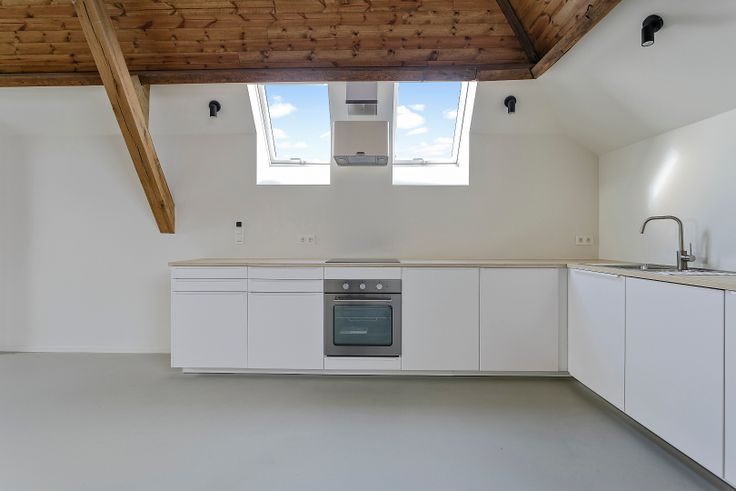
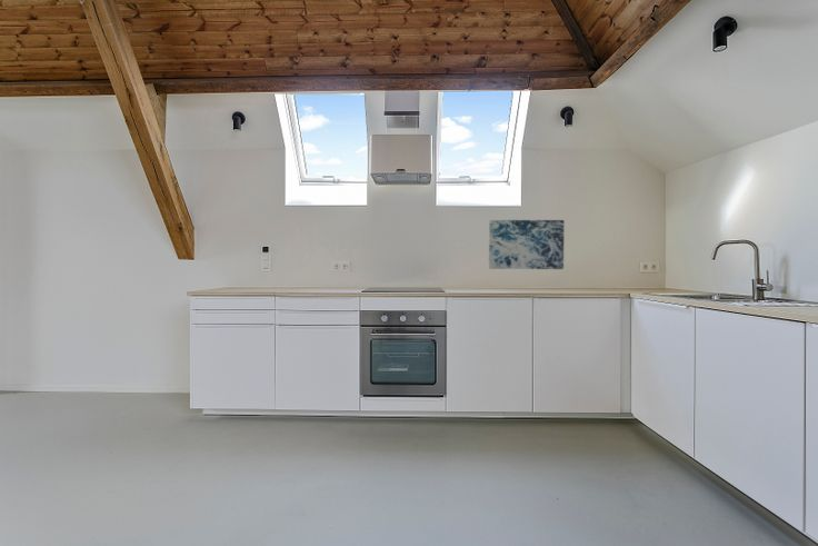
+ wall art (526, 245)
